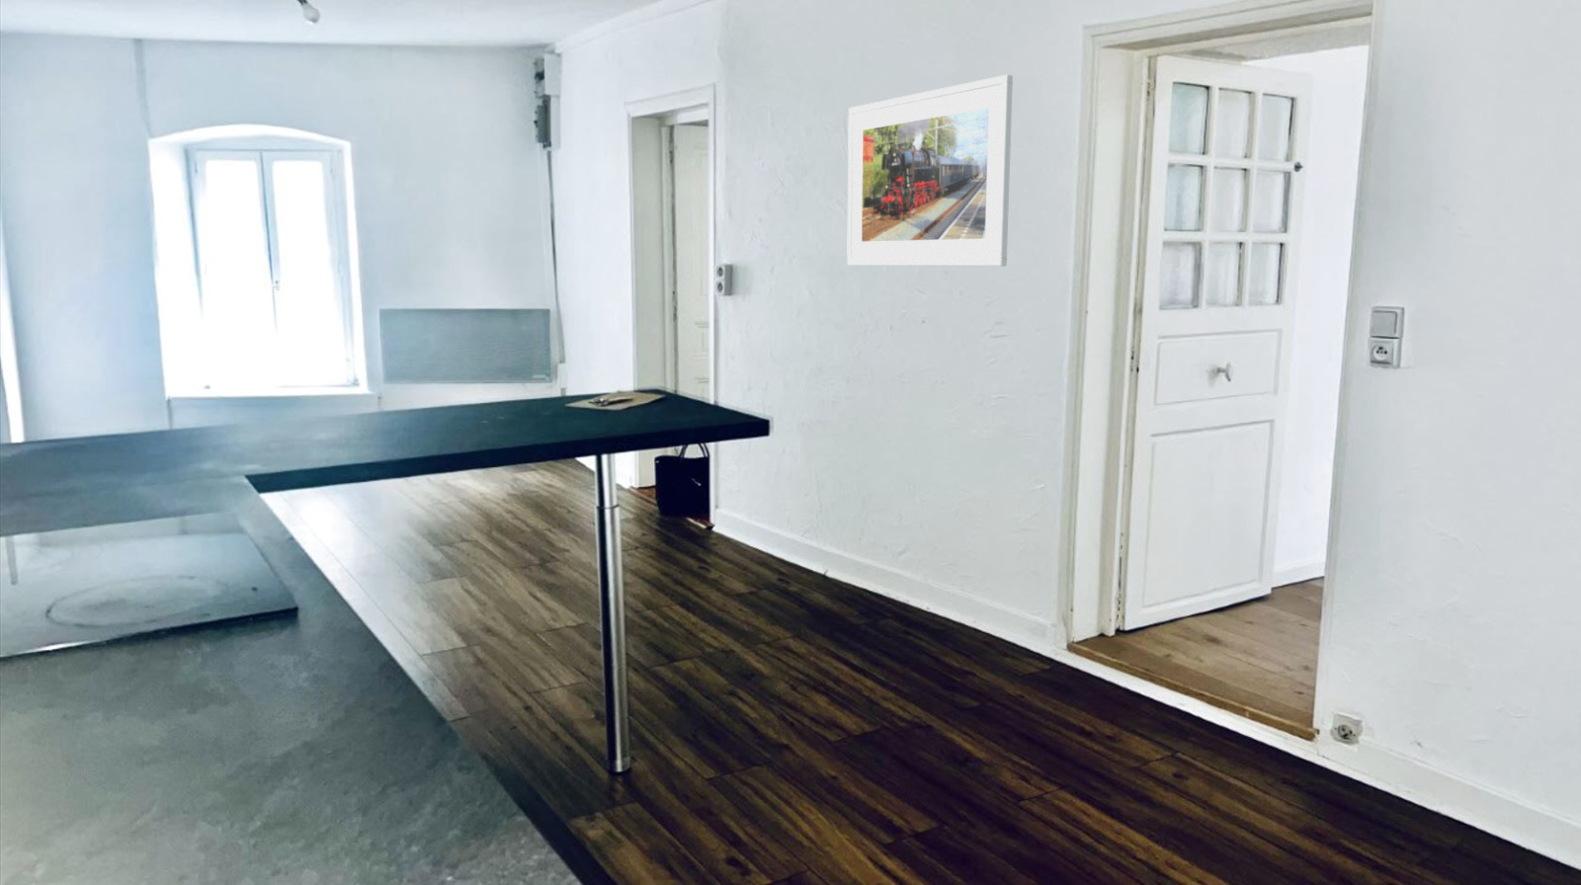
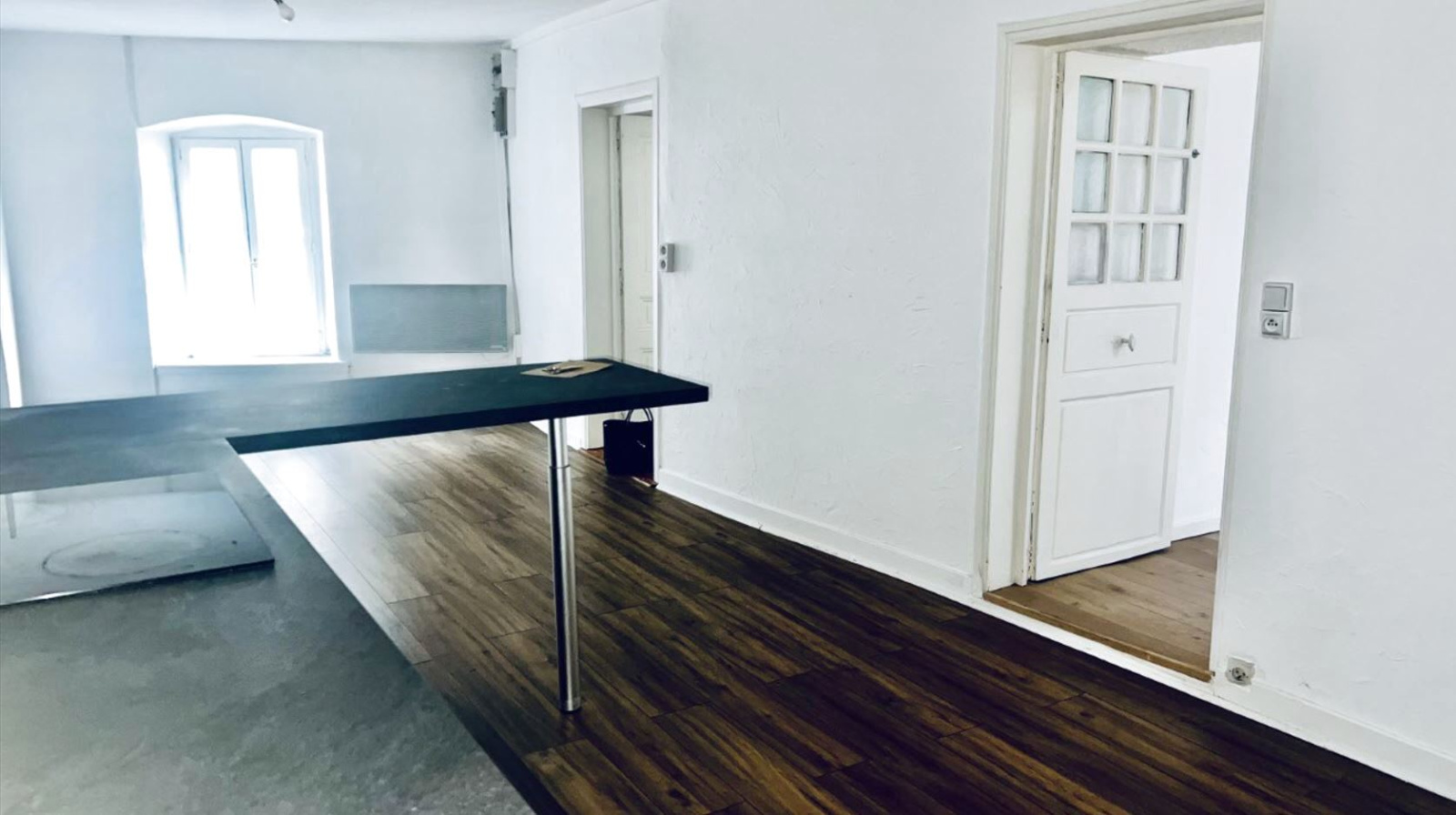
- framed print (921, 180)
